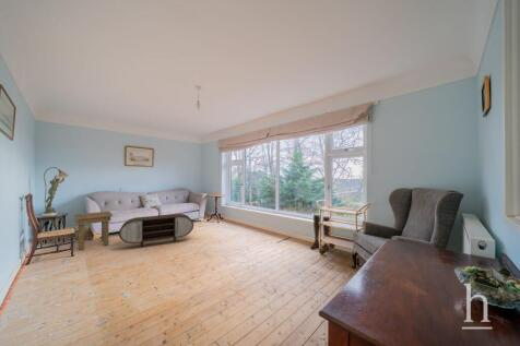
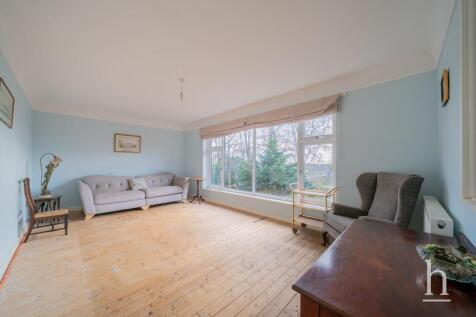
- side table (92, 223)
- boots (318, 232)
- coffee table (158, 230)
